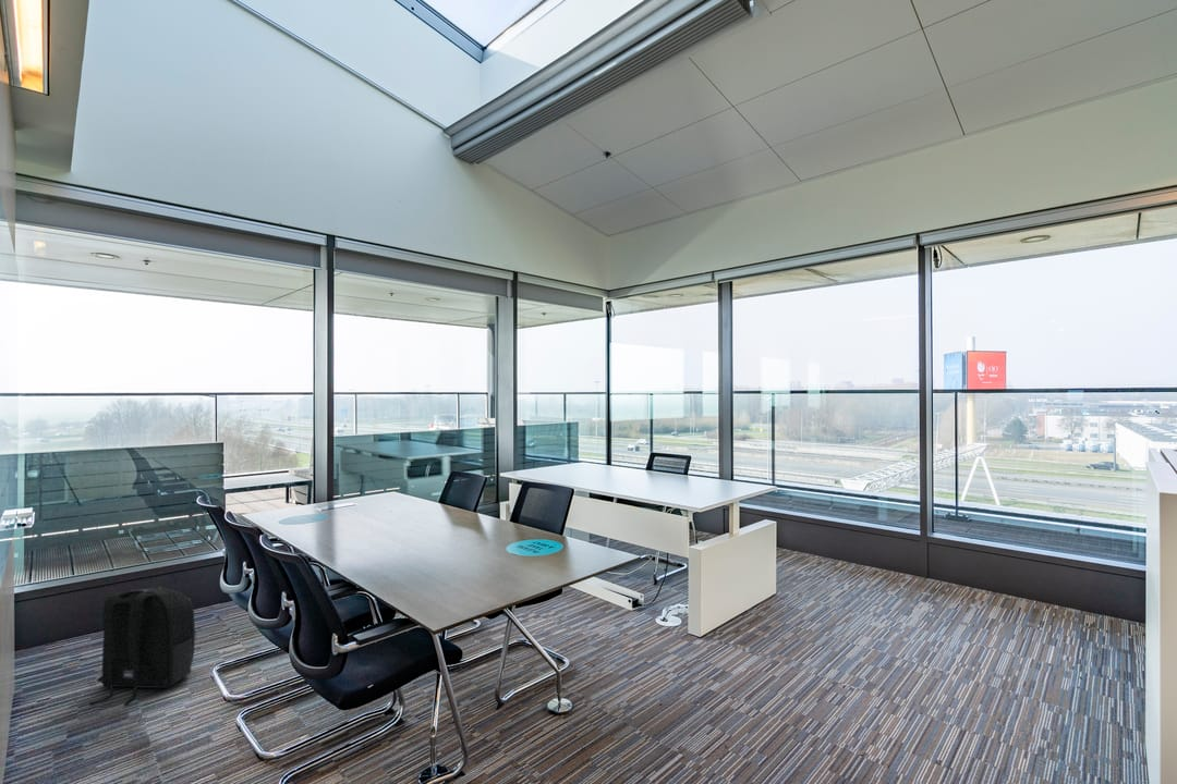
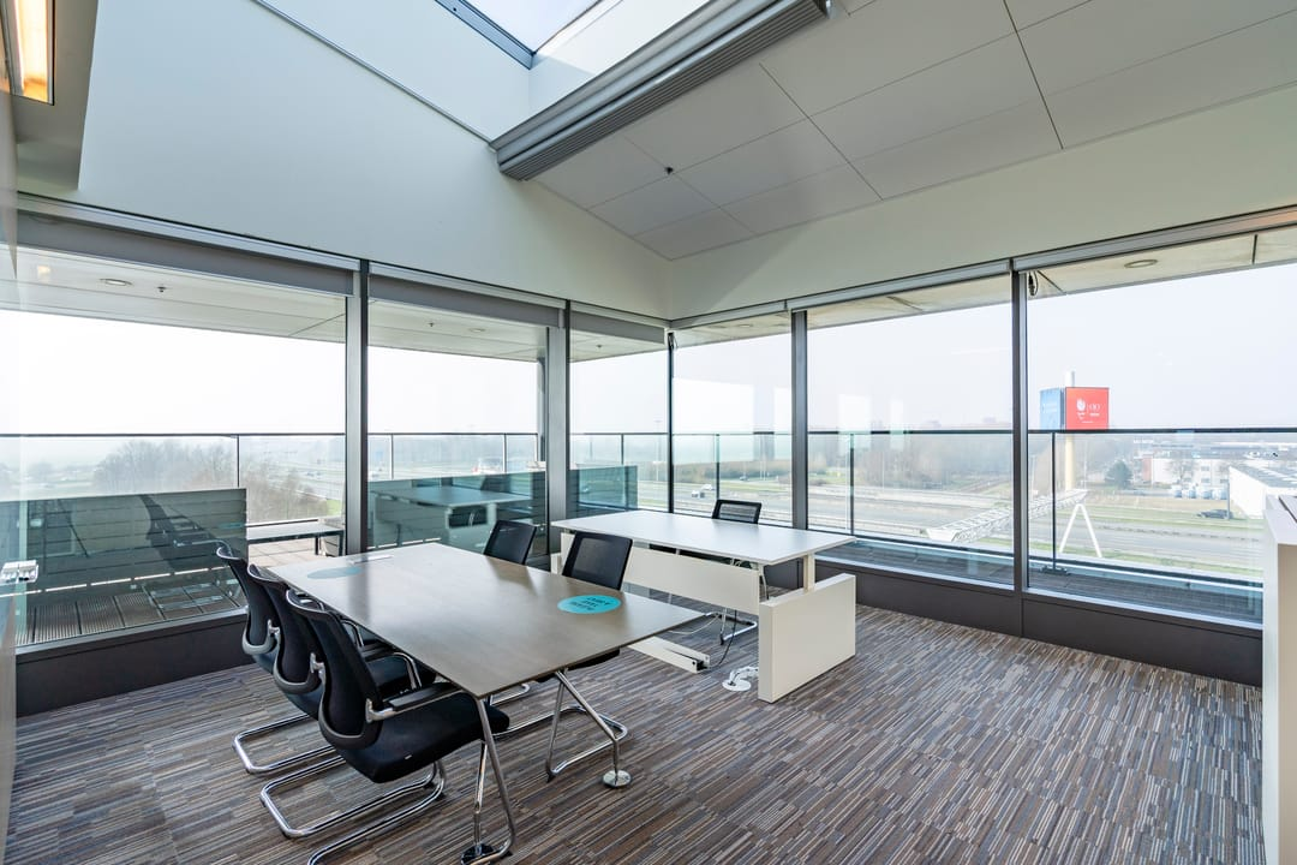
- backpack (142, 636)
